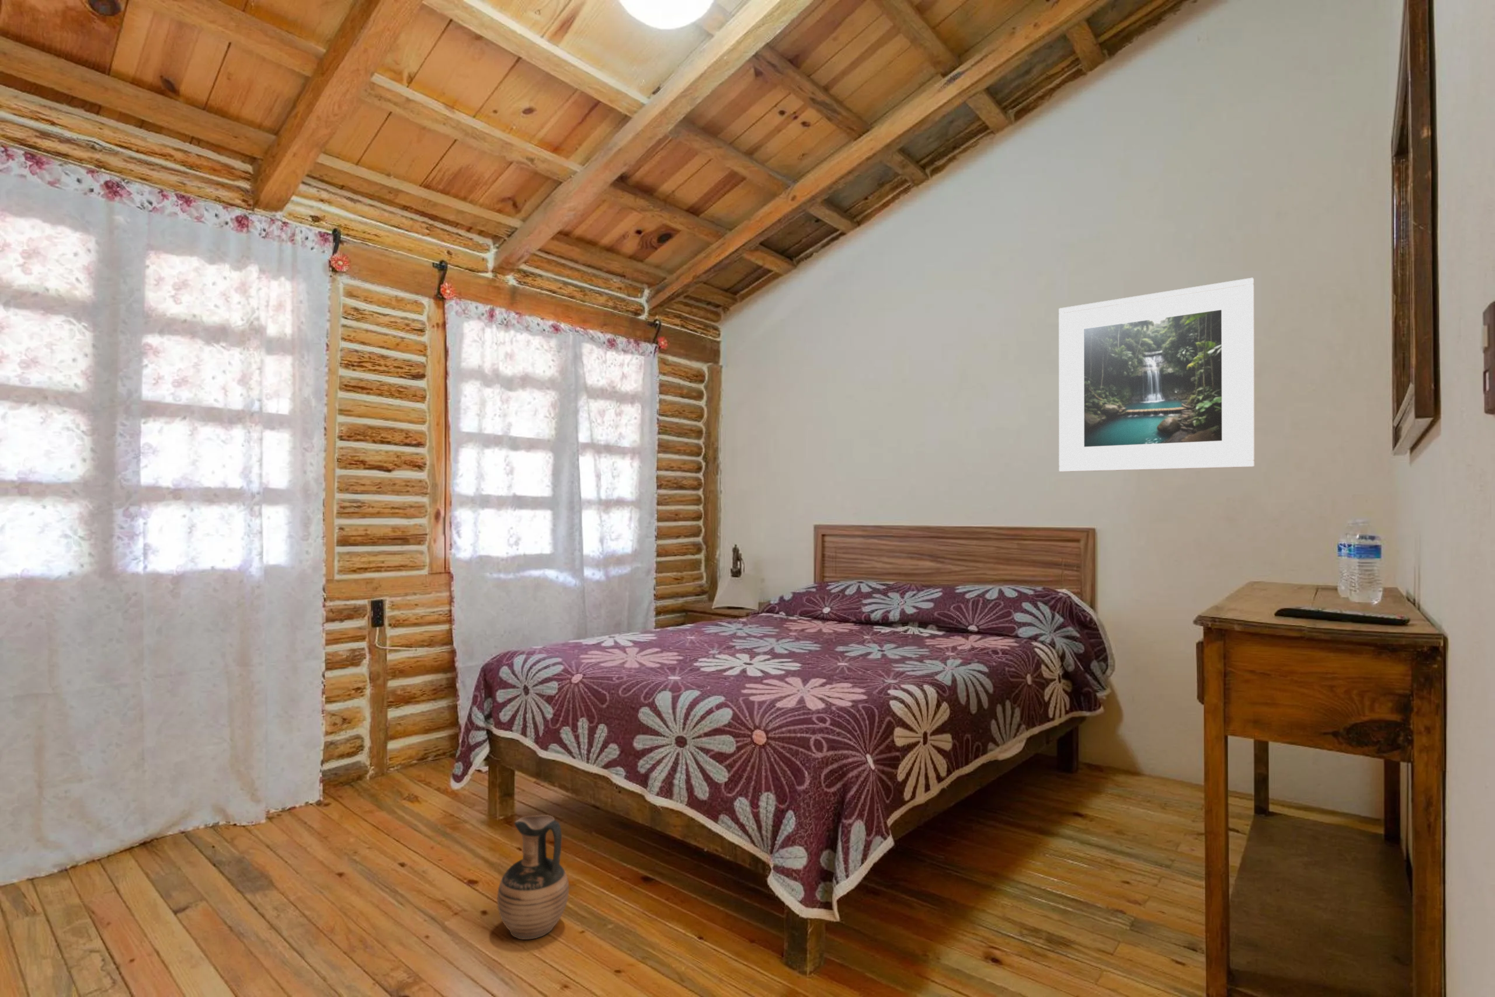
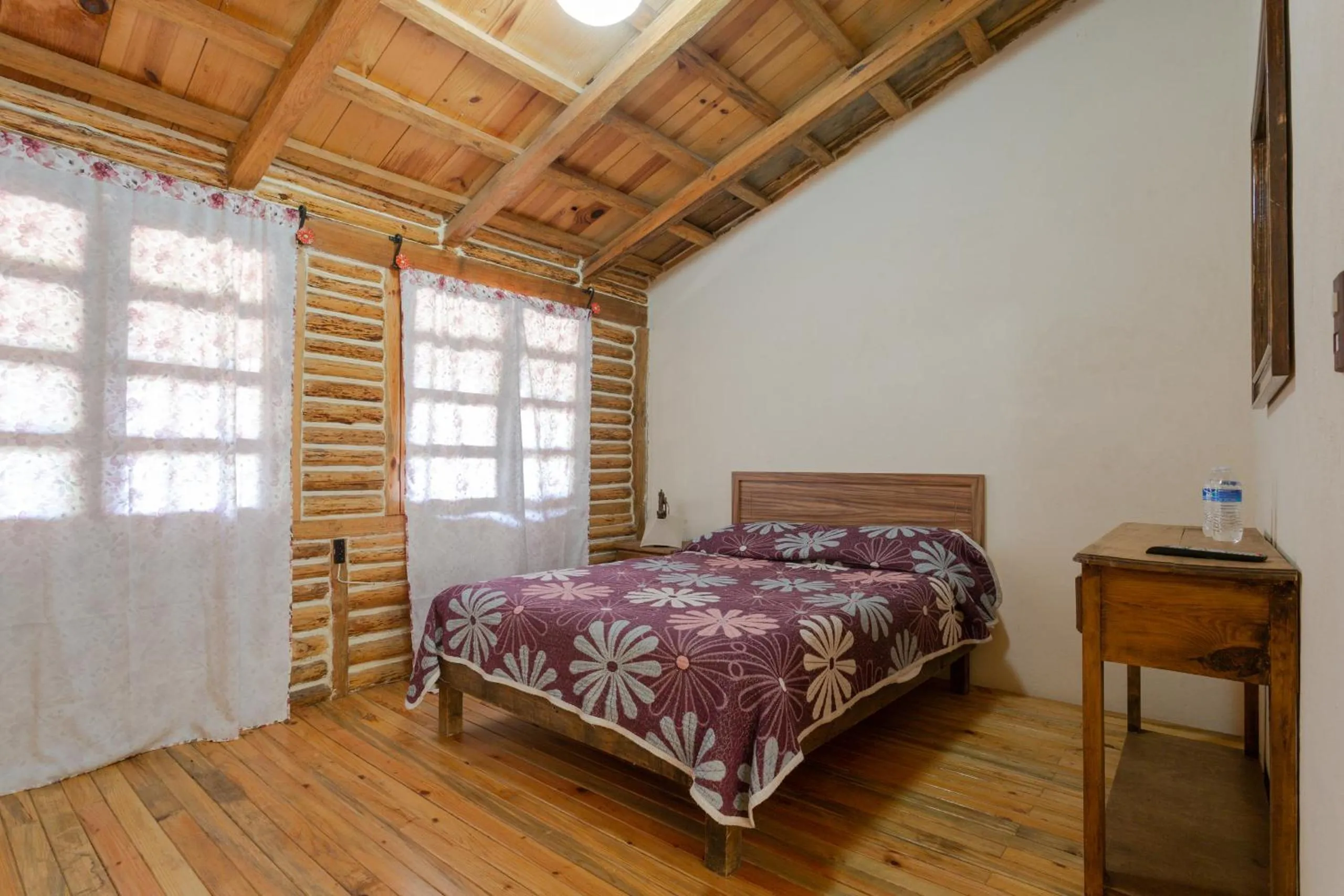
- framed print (1149, 382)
- ceramic jug (533, 873)
